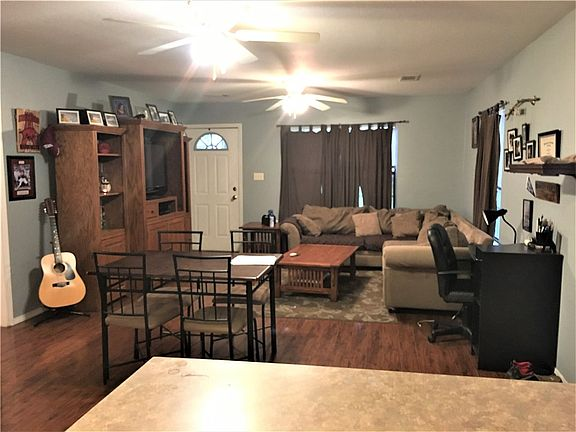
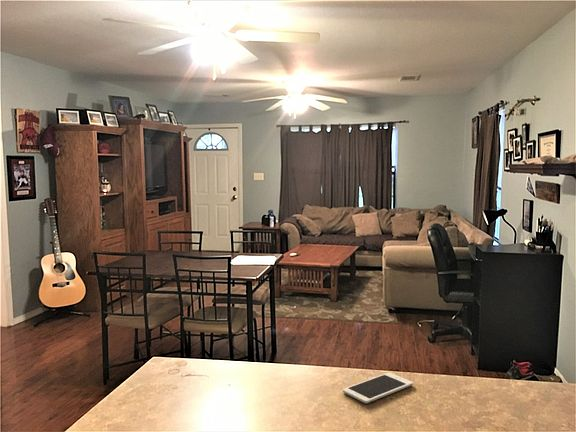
+ cell phone (378, 386)
